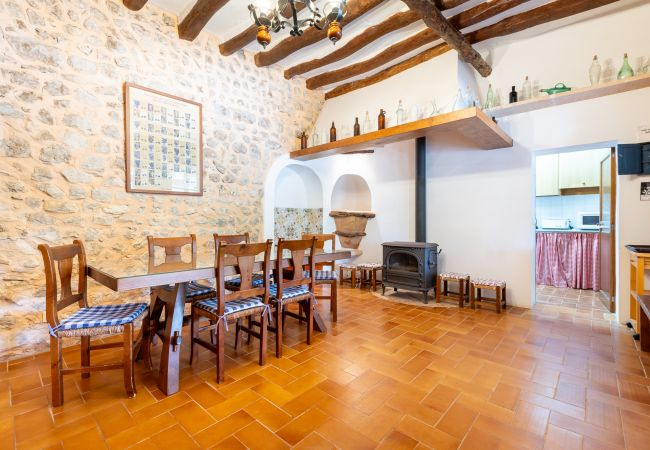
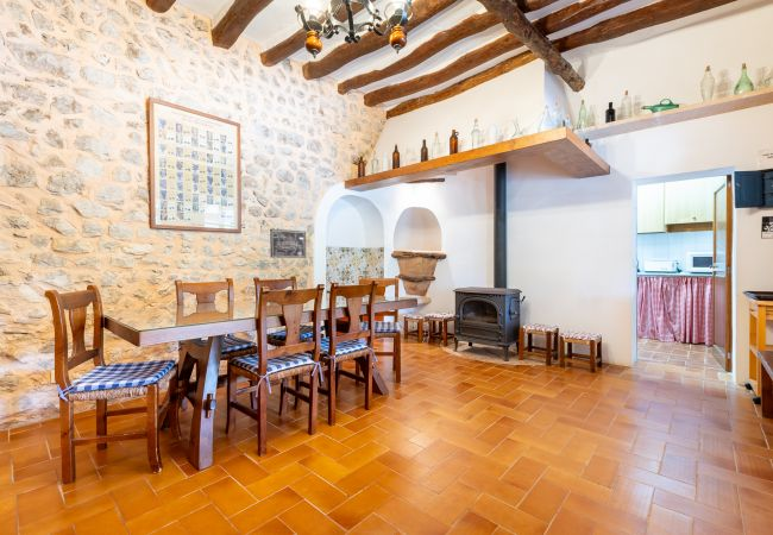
+ wall art (288, 244)
